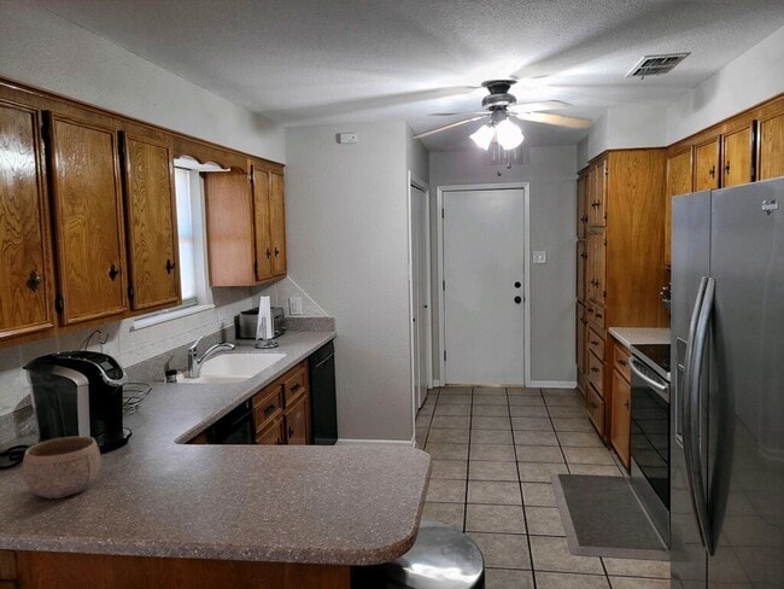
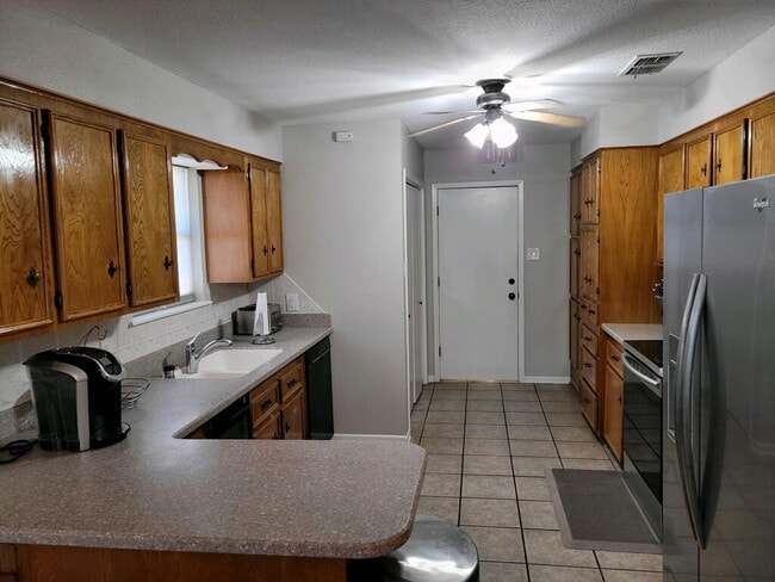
- bowl (63, 467)
